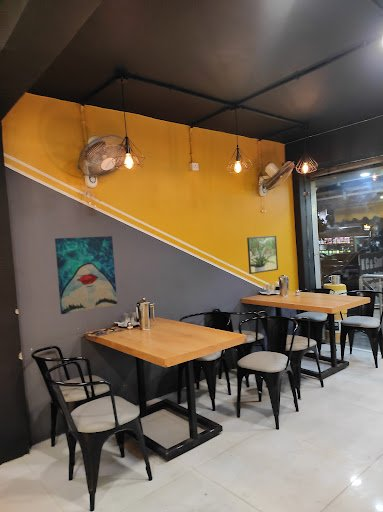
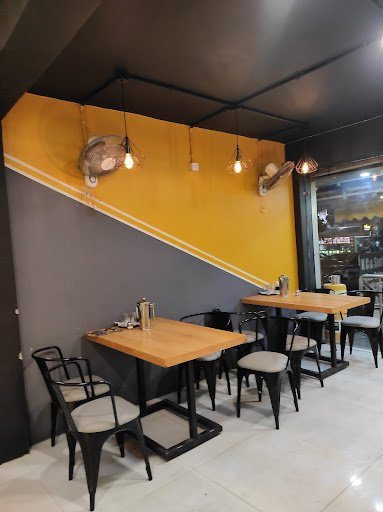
- wall art (87, 273)
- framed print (263, 254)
